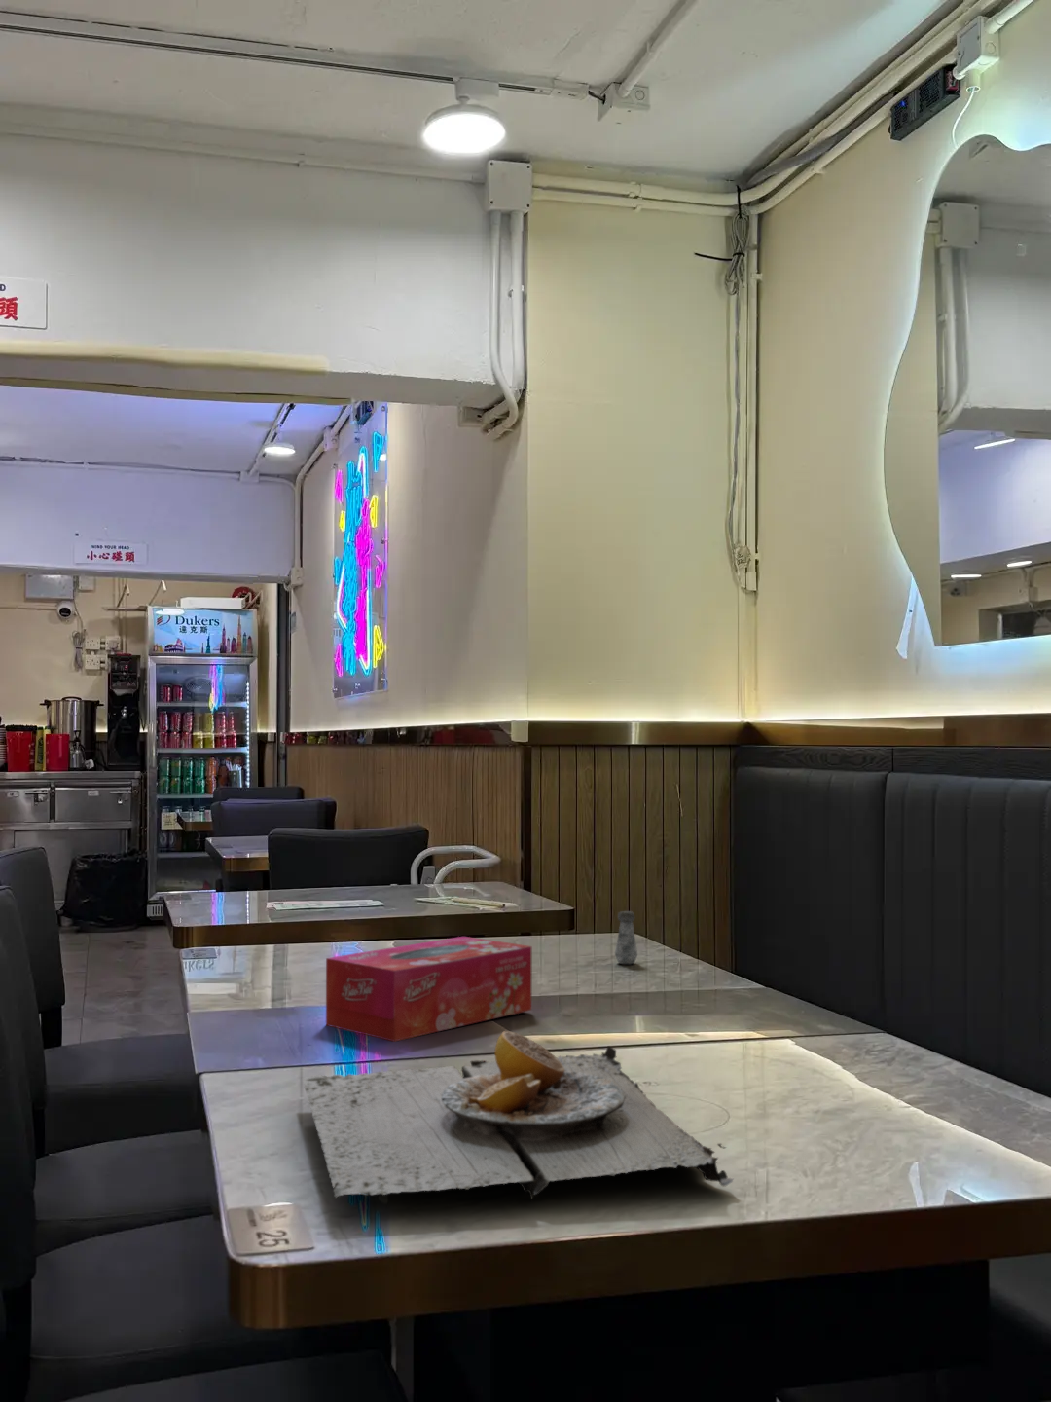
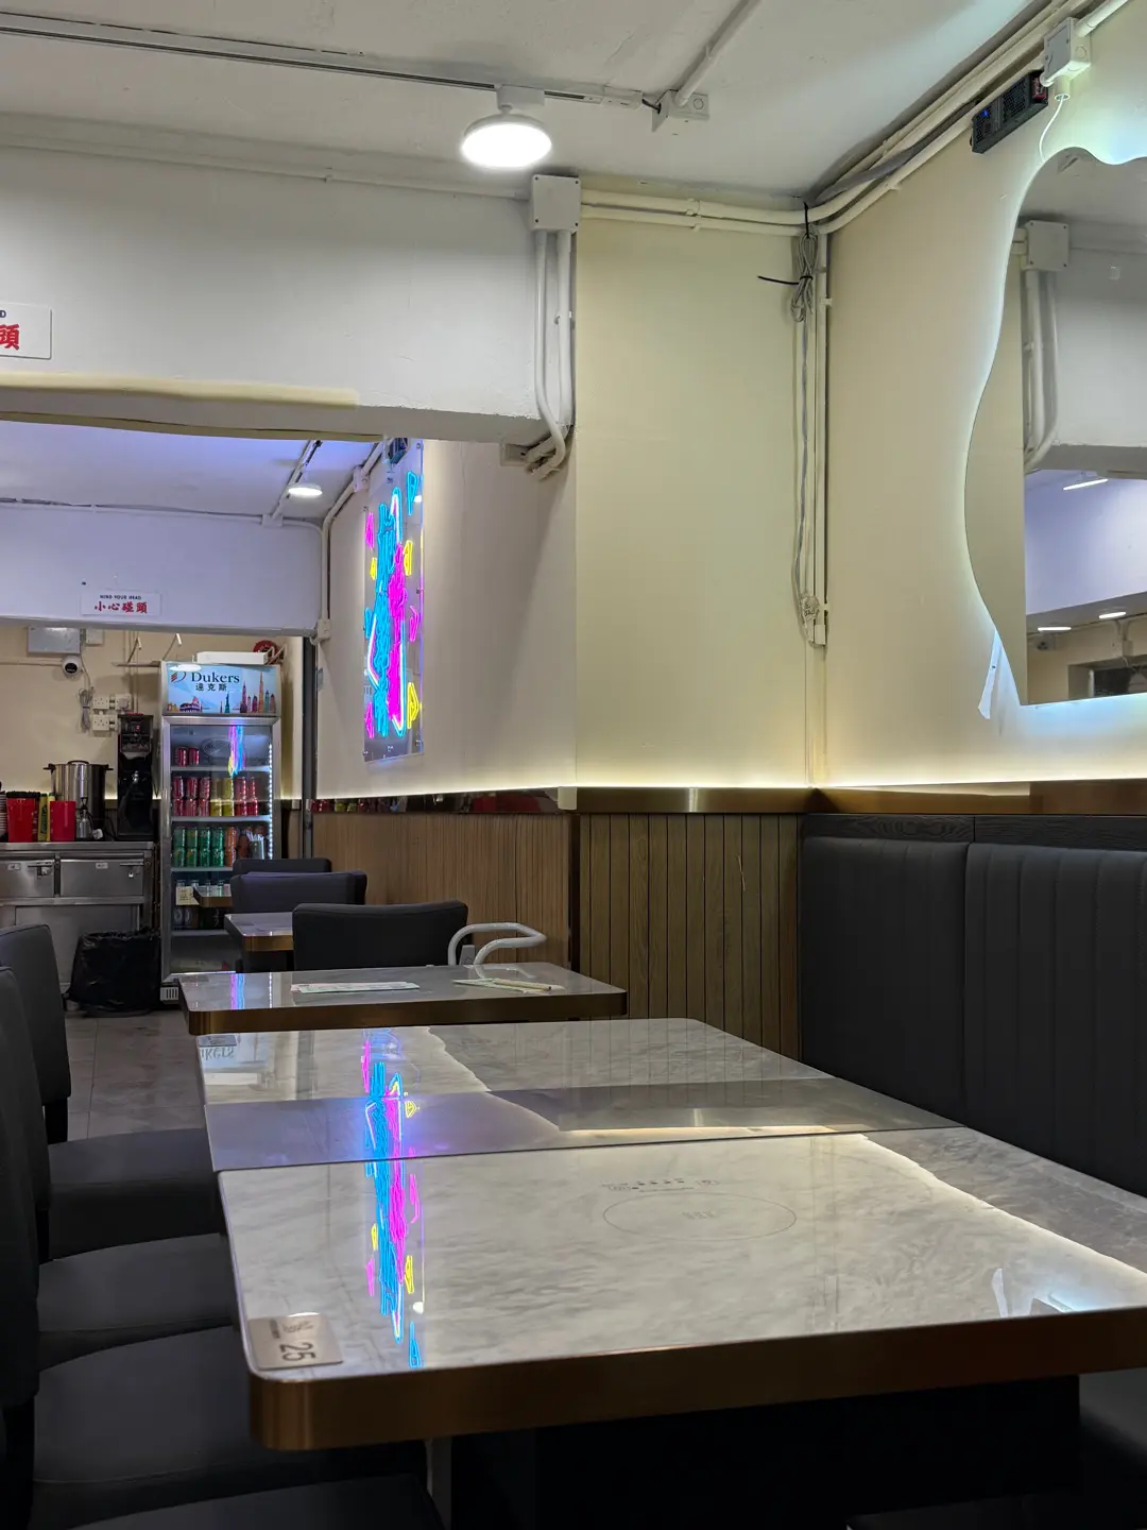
- tissue box (431, 985)
- plate (497, 1094)
- salt shaker (626, 936)
